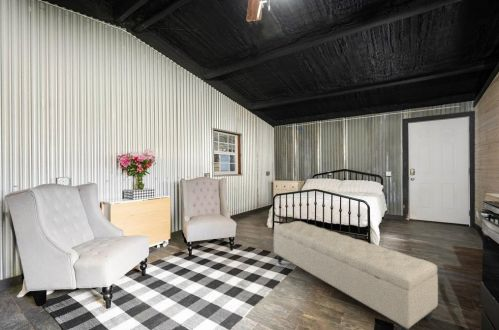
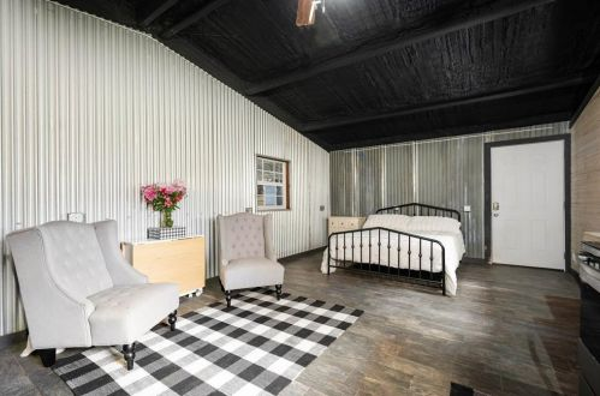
- bench (336, 261)
